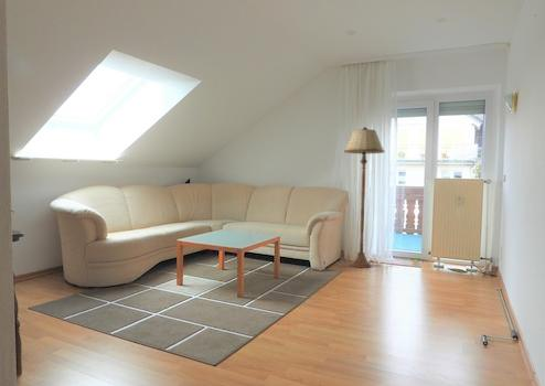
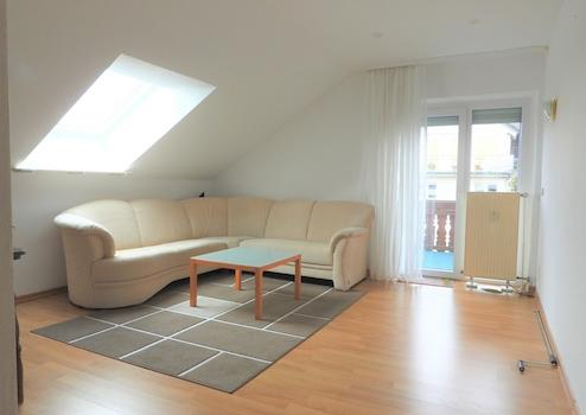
- floor lamp (362, 196)
